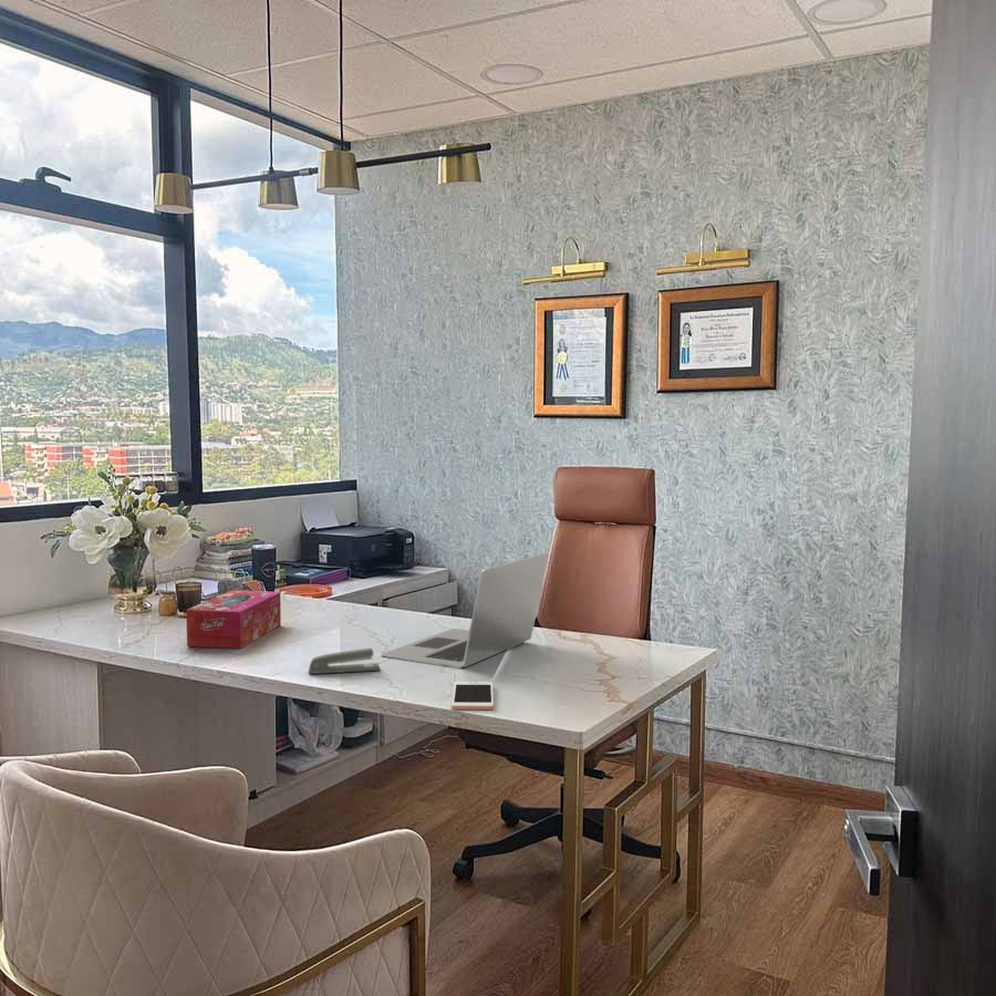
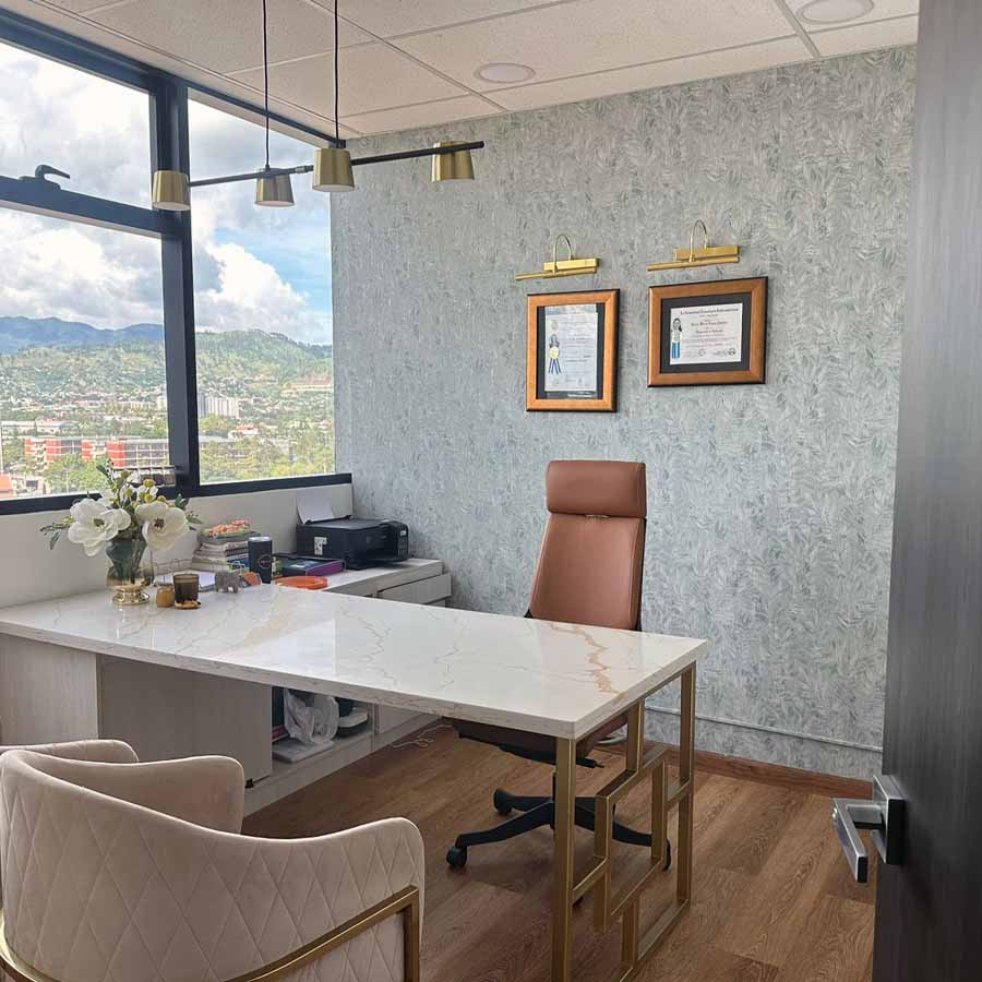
- cell phone (473, 694)
- stapler (344, 660)
- laptop (474, 606)
- tissue box (236, 618)
